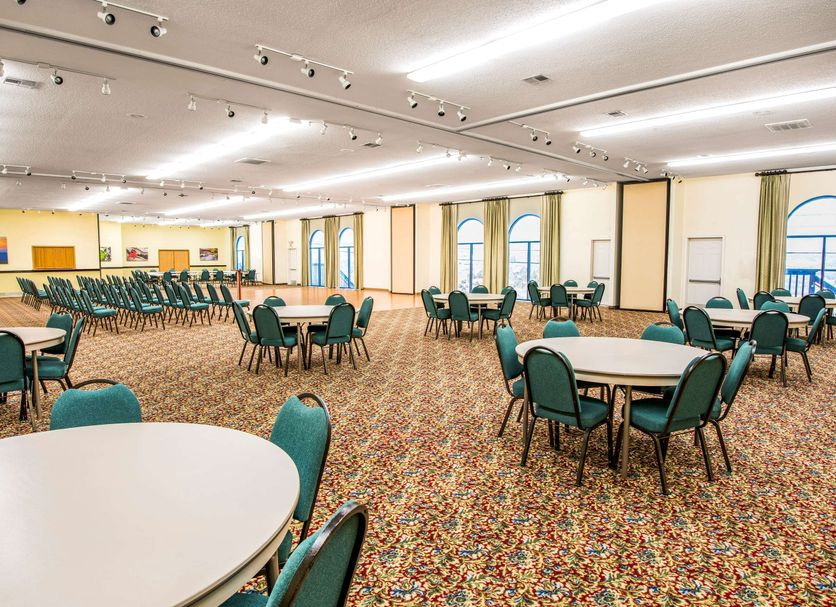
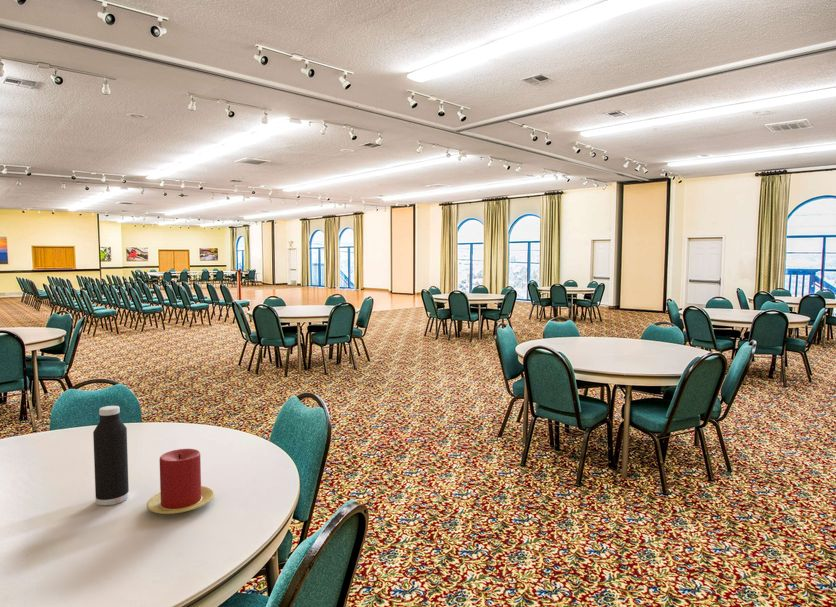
+ candle (180, 479)
+ water bottle (110, 453)
